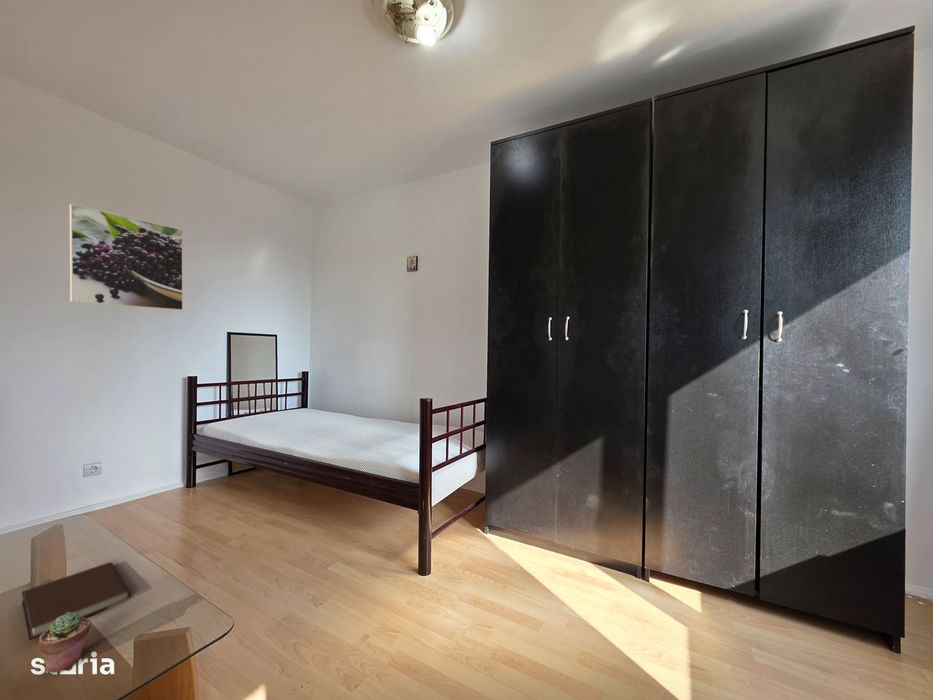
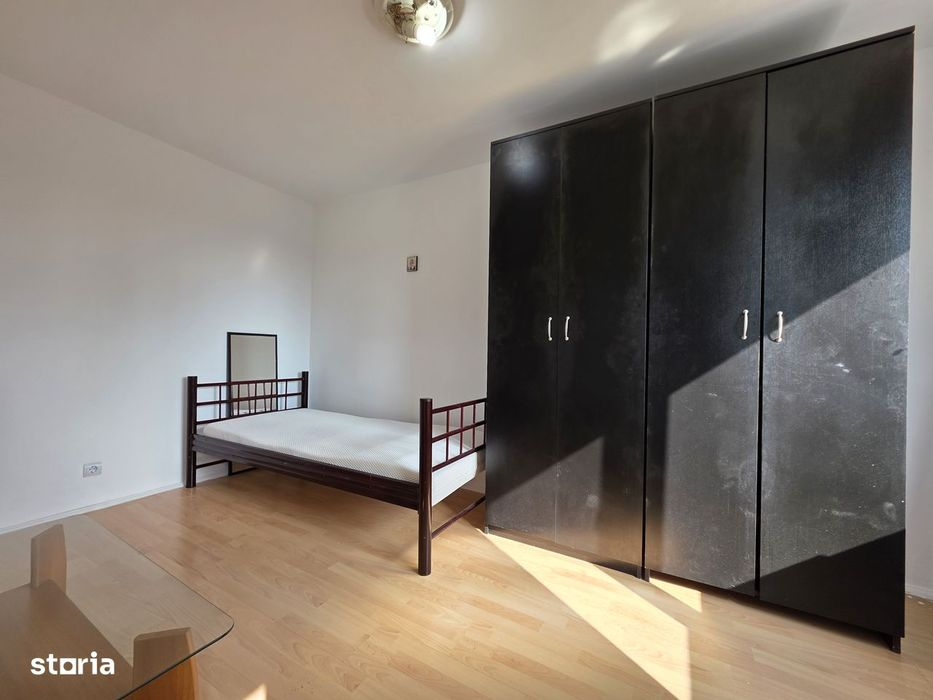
- notebook (76, 595)
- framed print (131, 262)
- potted succulent (65, 639)
